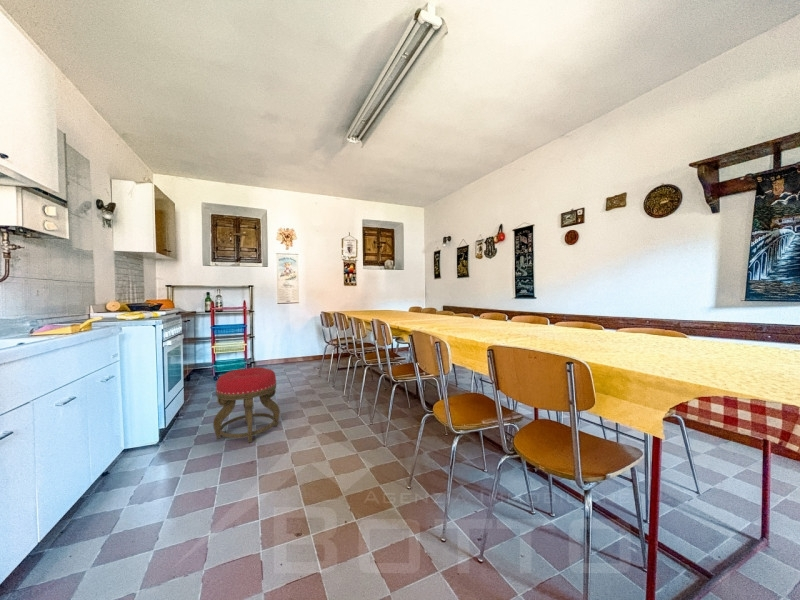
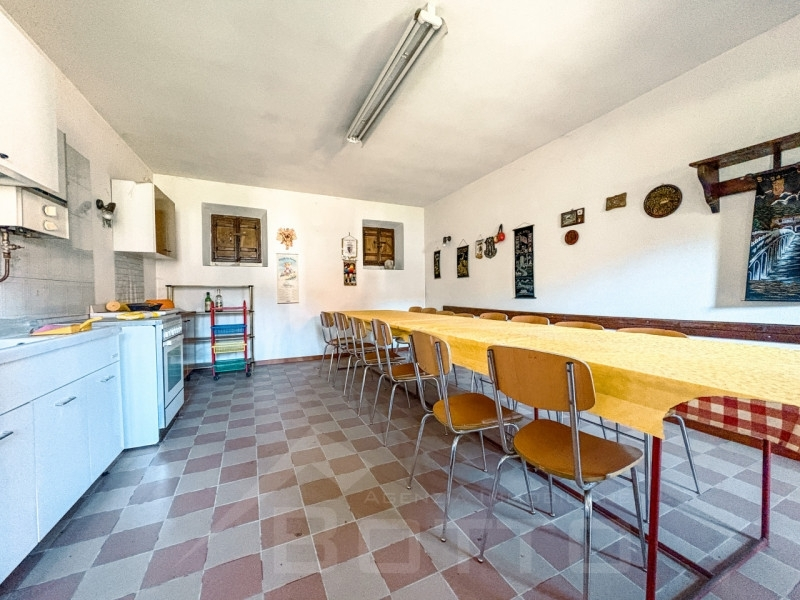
- stool (247, 401)
